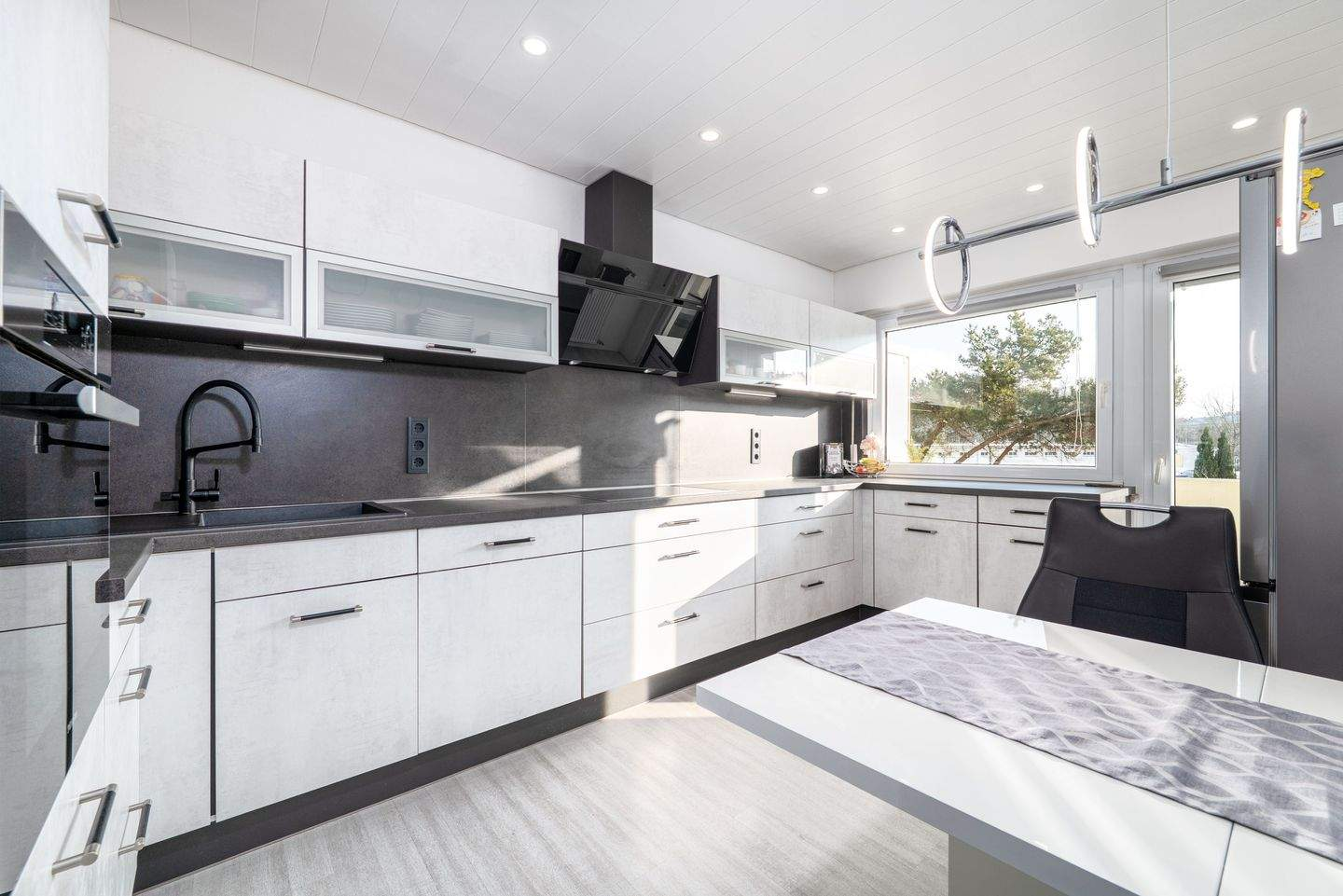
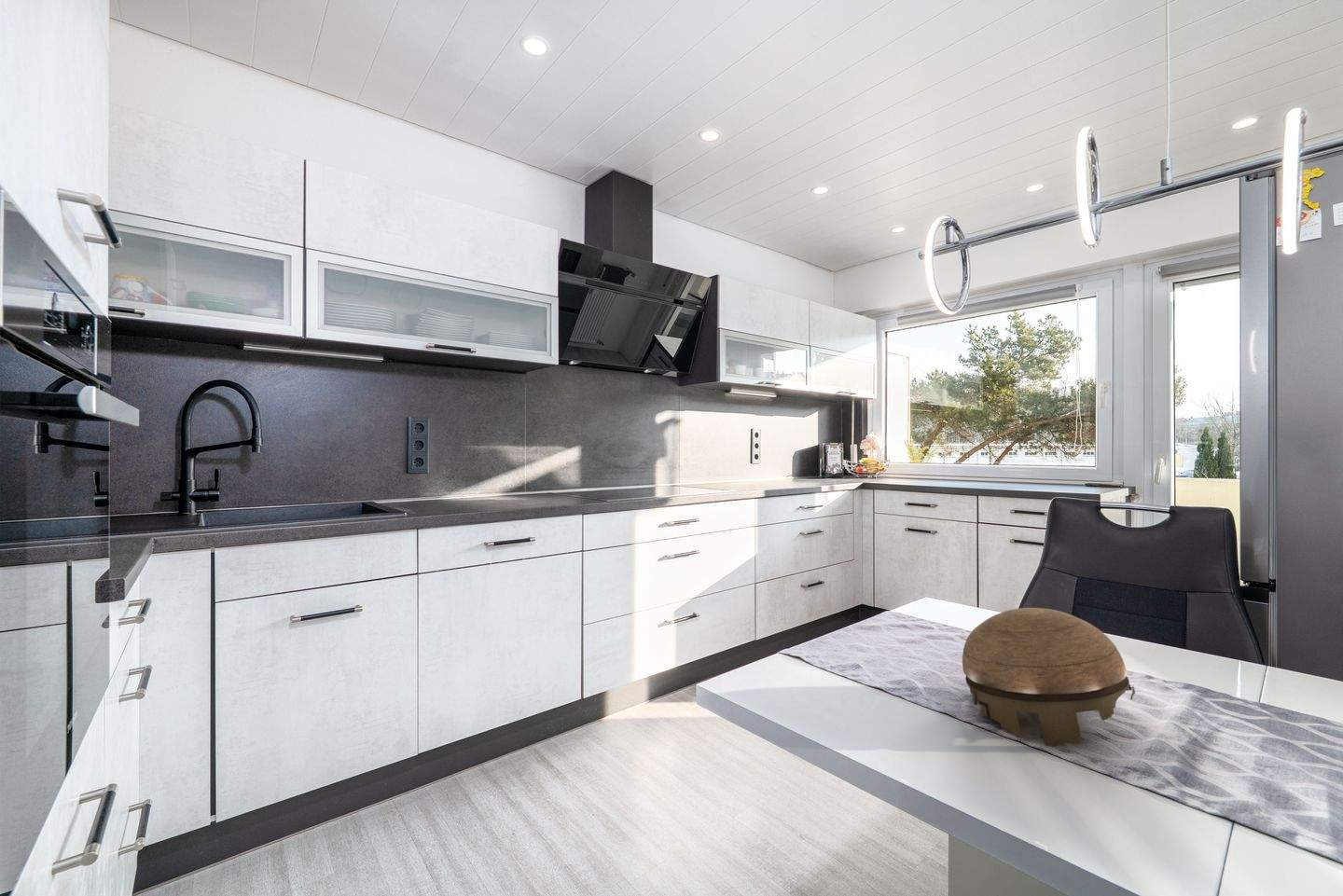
+ decorative bowl (1042, 662)
